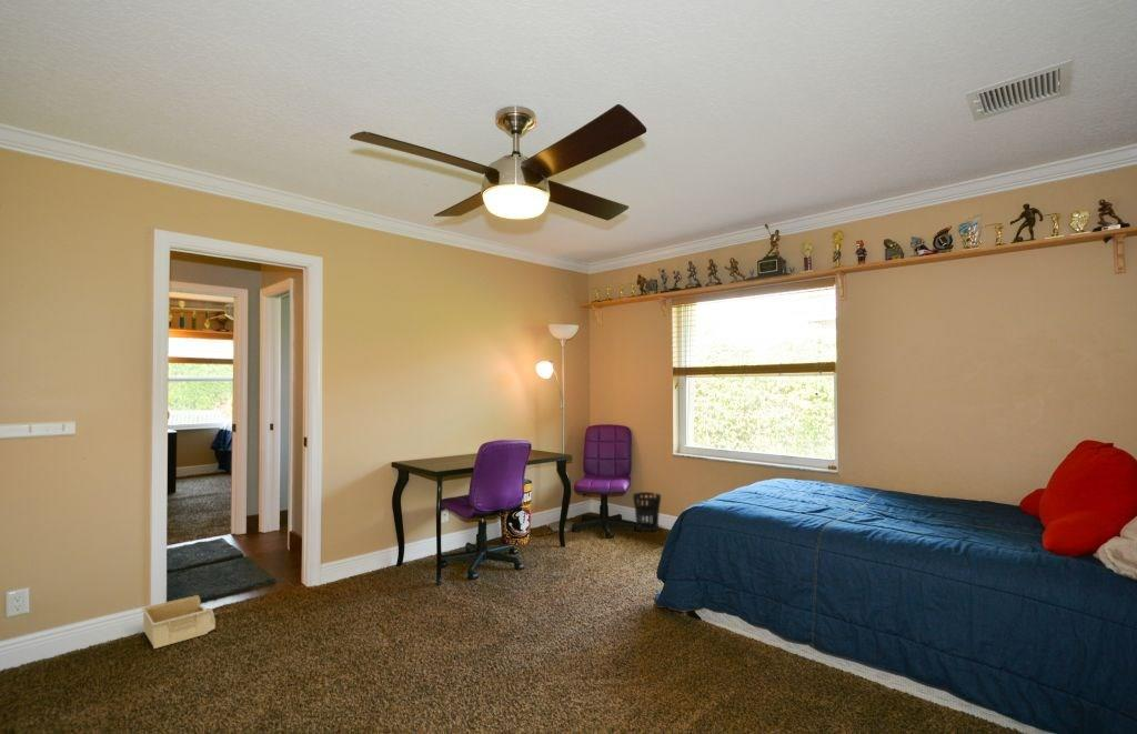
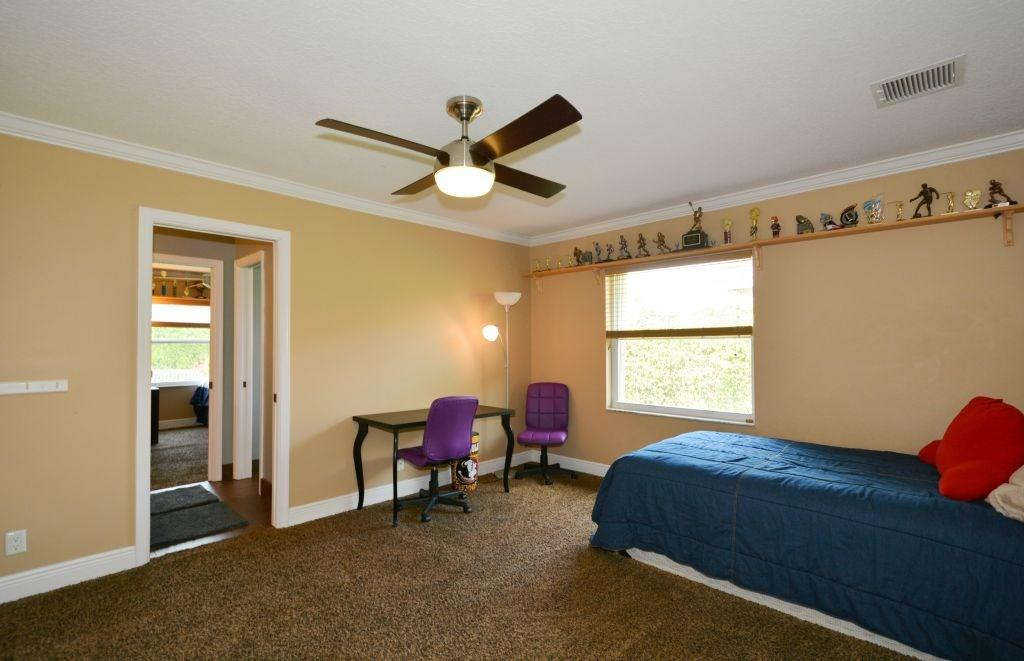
- wastebasket (646, 511)
- storage bin (179, 620)
